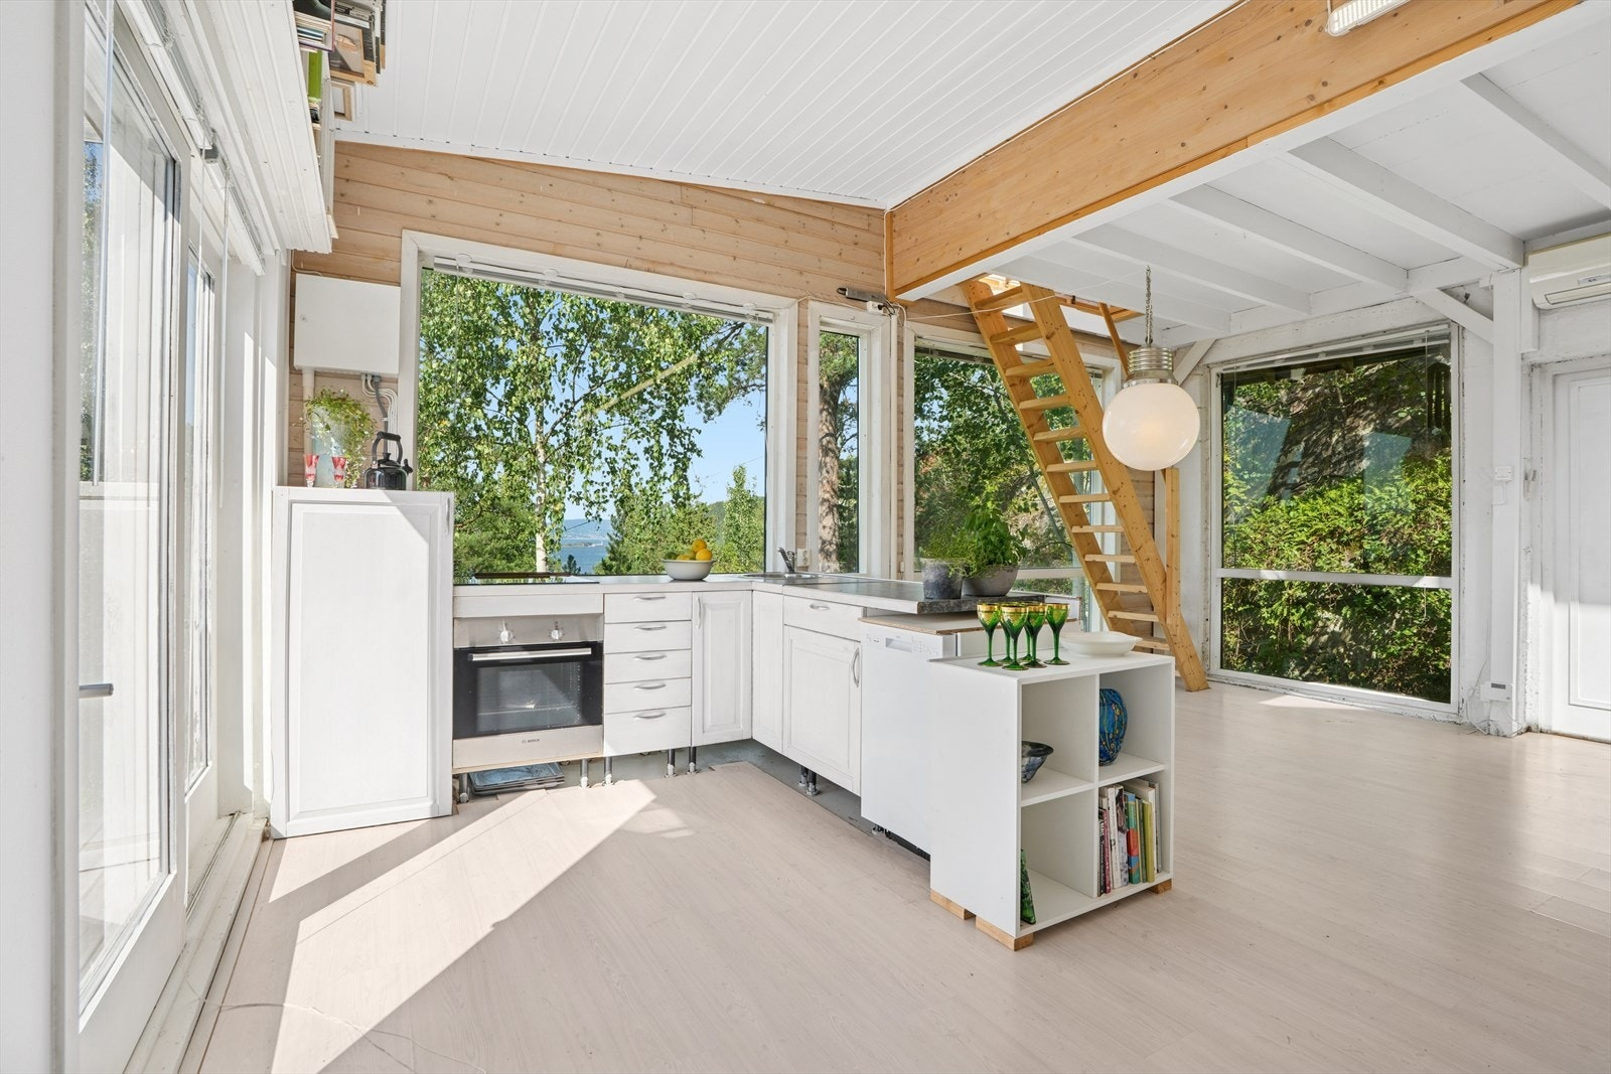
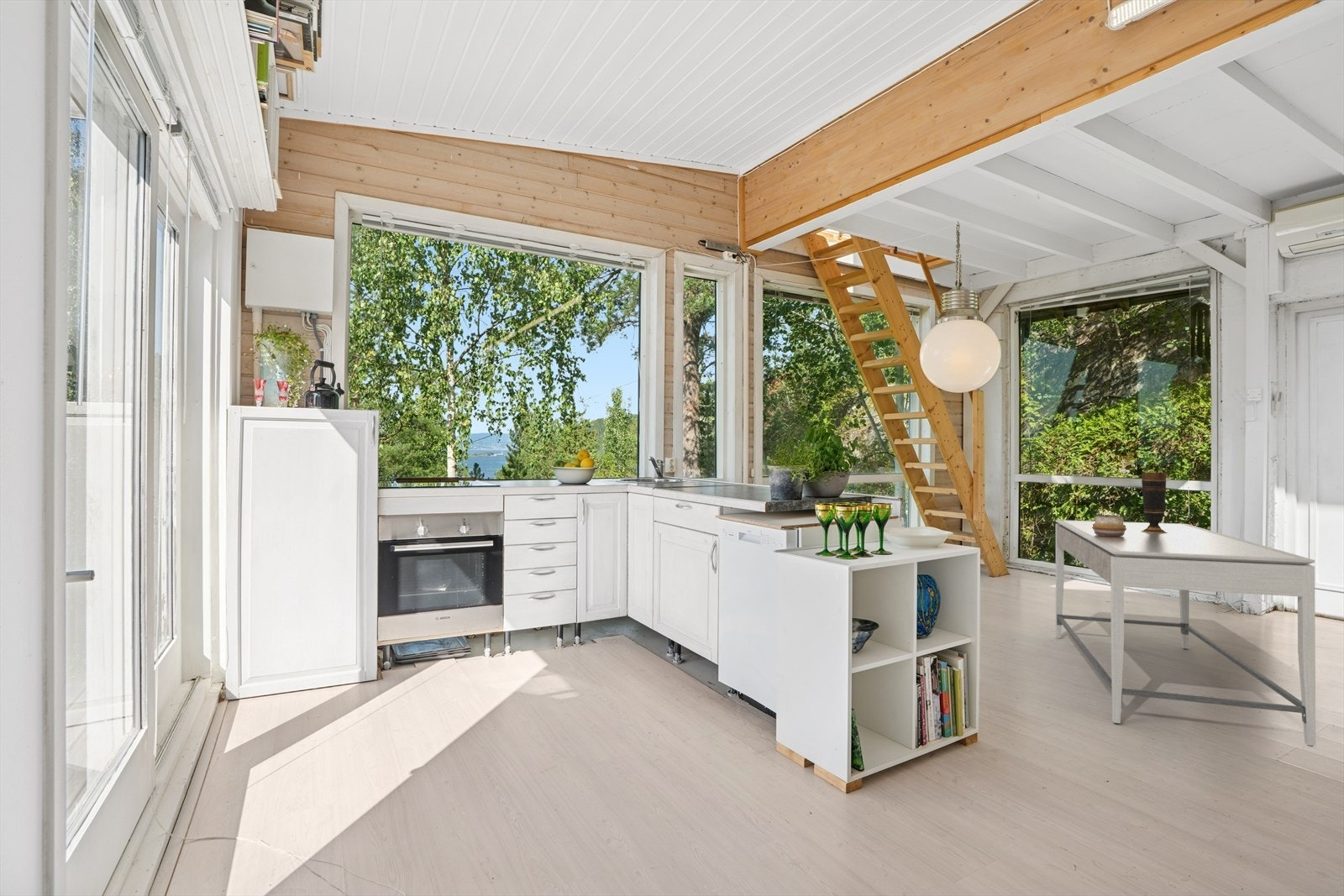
+ decorative bowl (1109, 525)
+ dining table (1156, 621)
+ vase (1153, 501)
